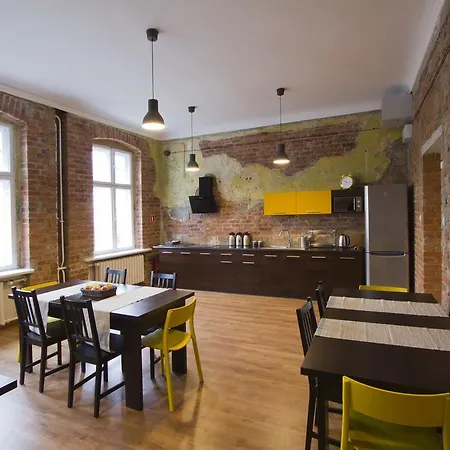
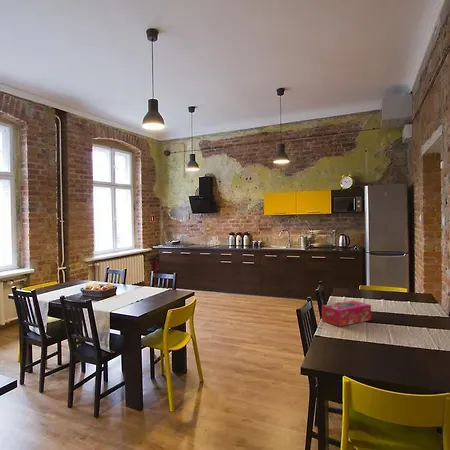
+ tissue box (346, 312)
